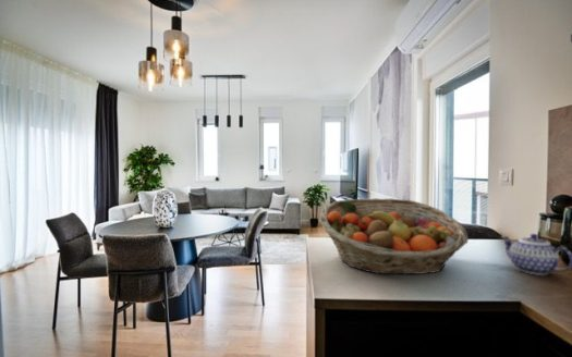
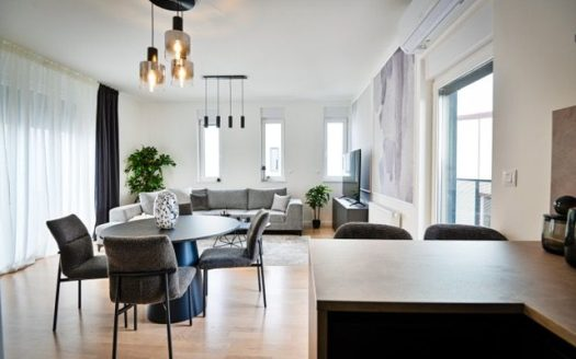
- fruit basket (388, 231)
- teapot (534, 251)
